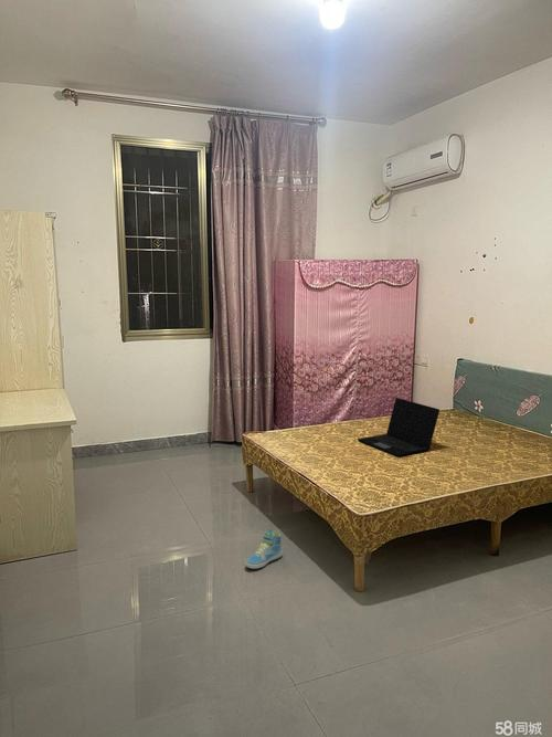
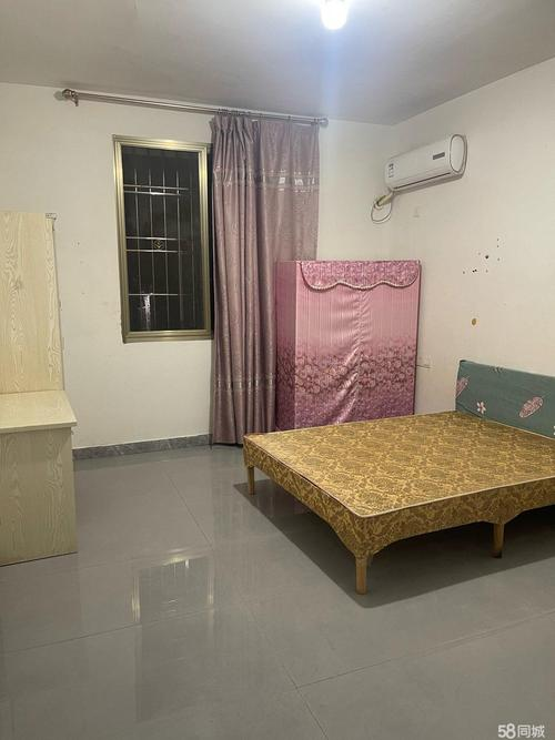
- sneaker (263, 547)
- laptop (397, 425)
